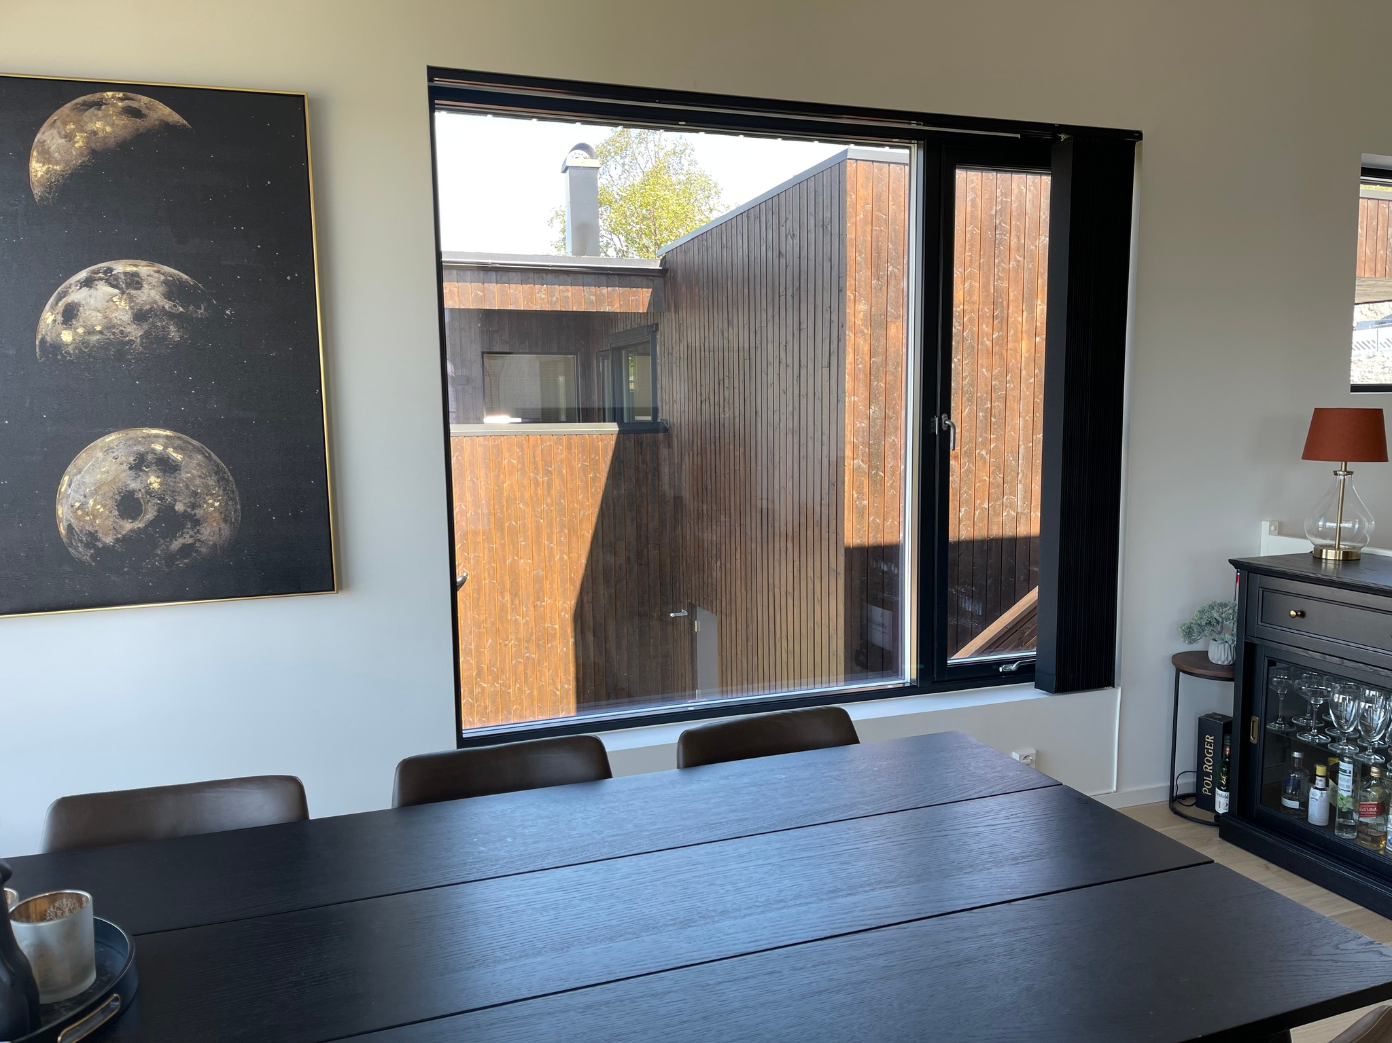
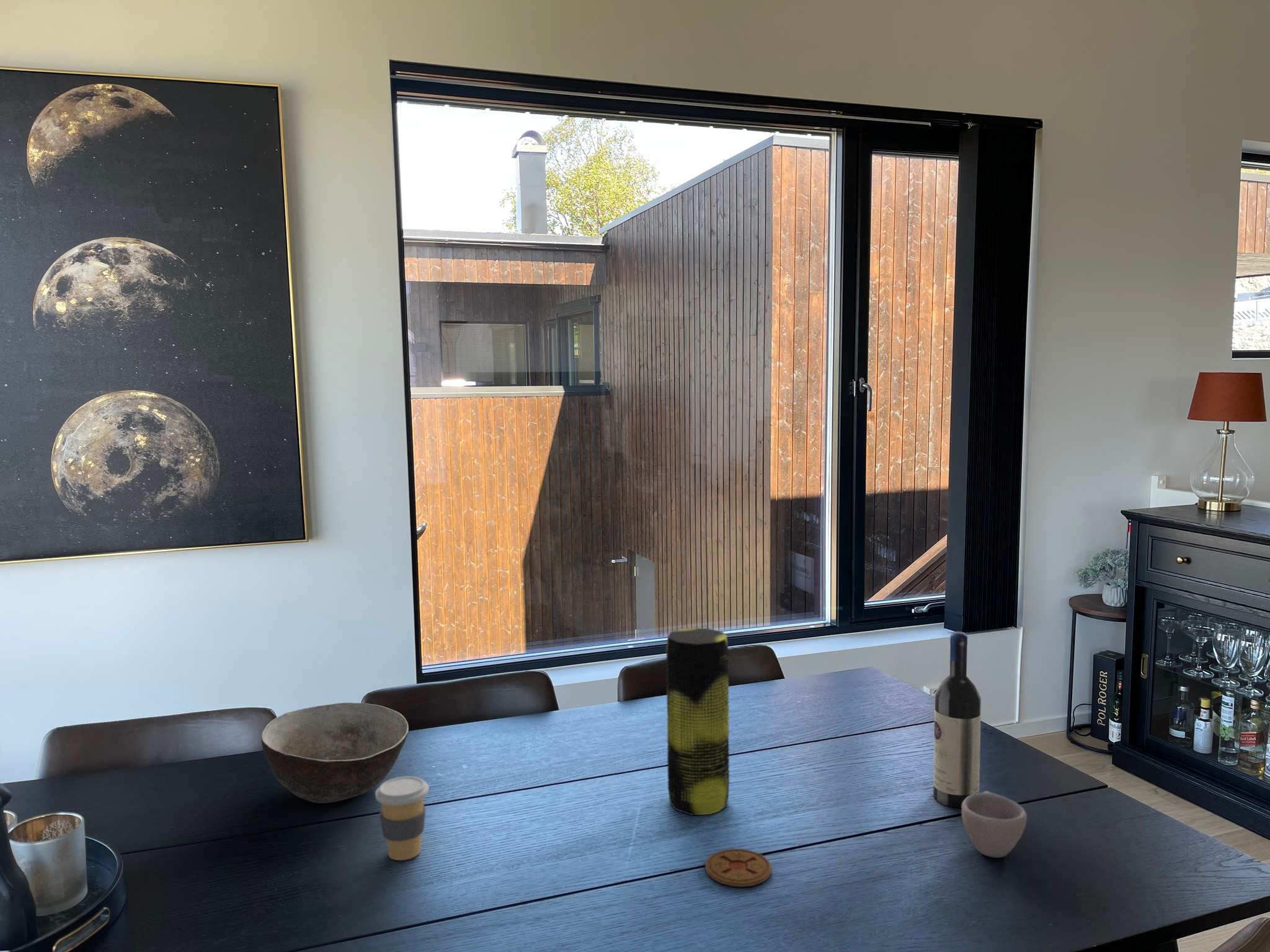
+ coffee cup (403, 819)
+ vase (698, 719)
+ wine bottle (957, 716)
+ coaster (738, 866)
+ cup (990, 824)
+ bowl (335, 757)
